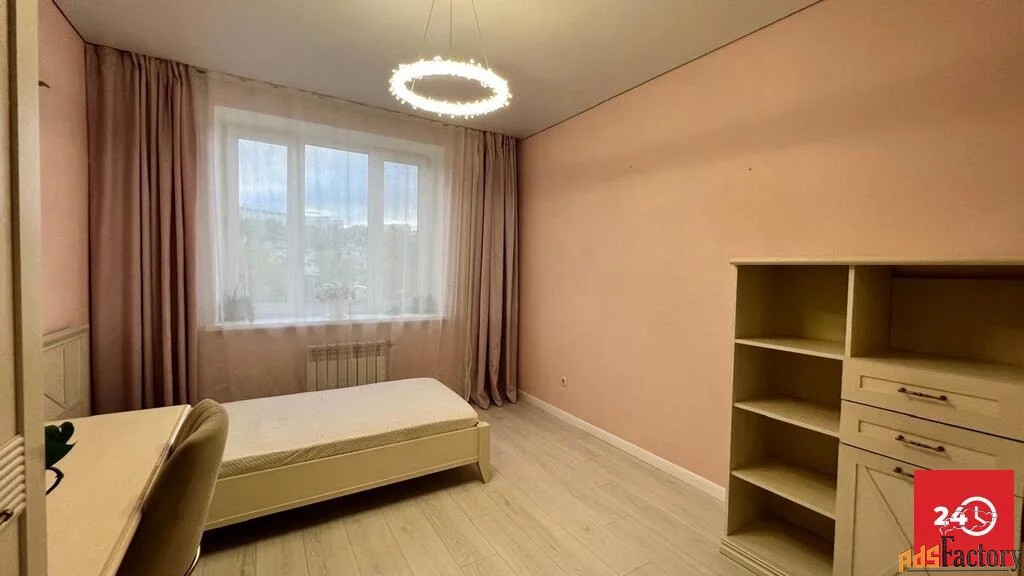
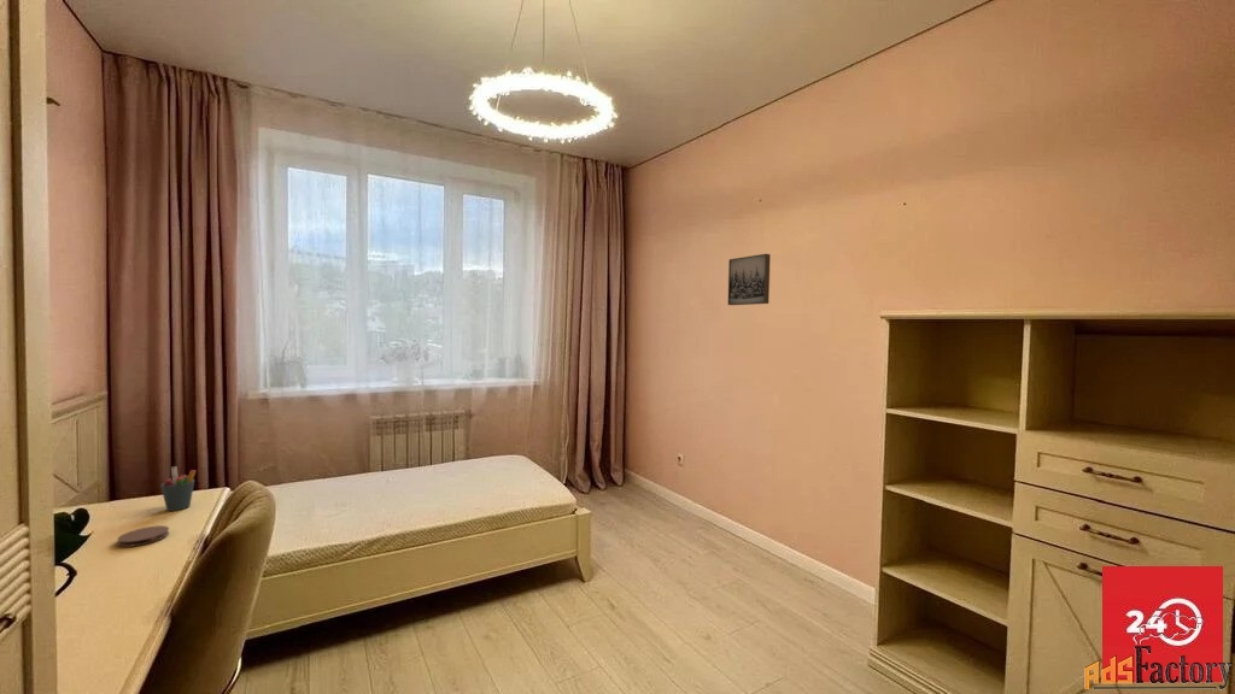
+ pen holder (178, 488)
+ wall art (748, 281)
+ coaster (144, 535)
